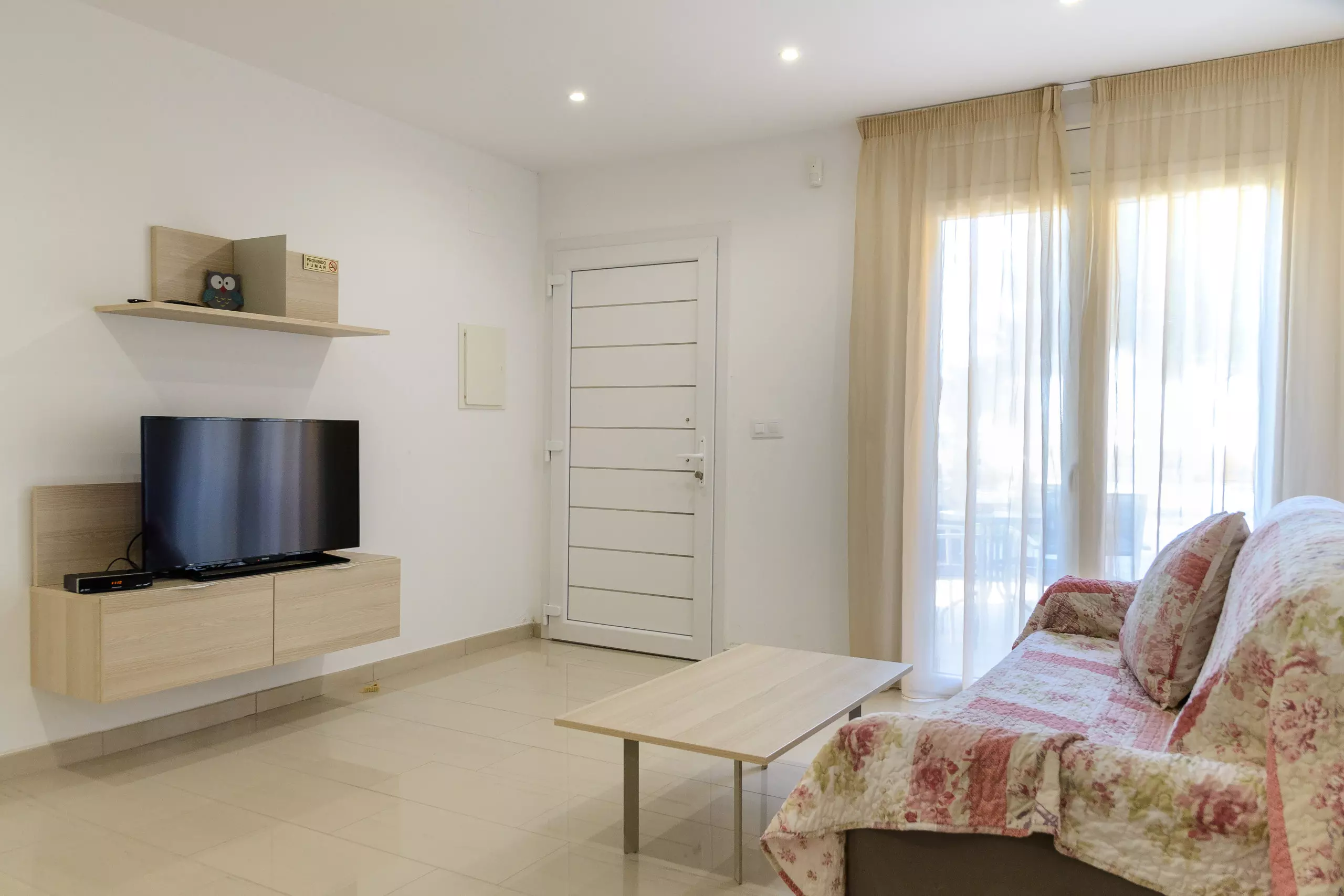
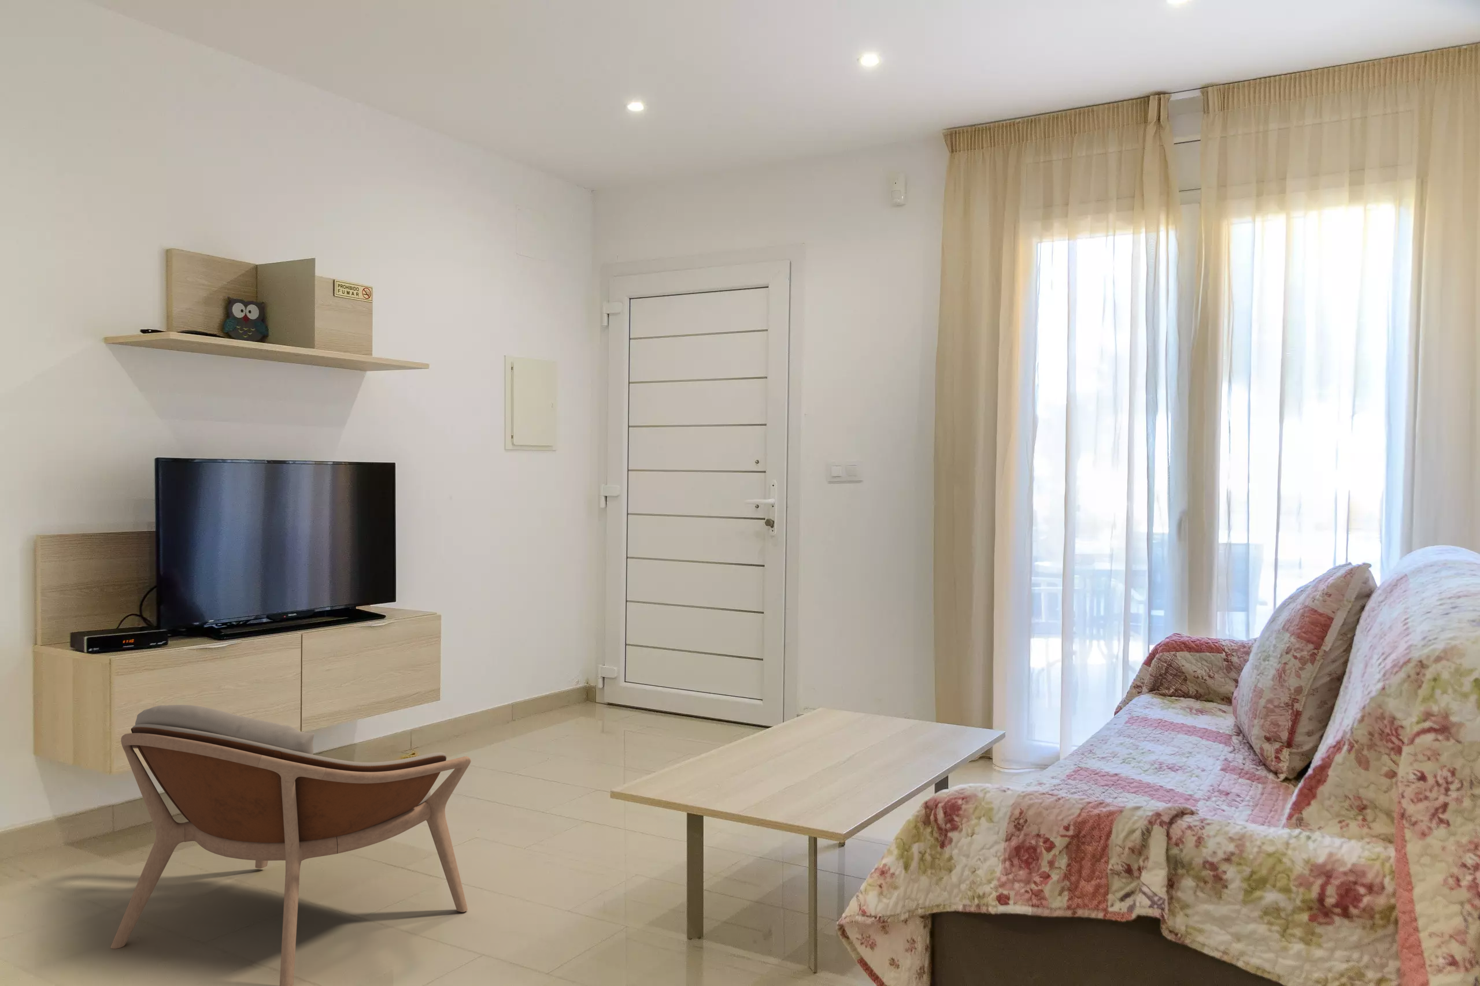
+ armchair (276, 808)
